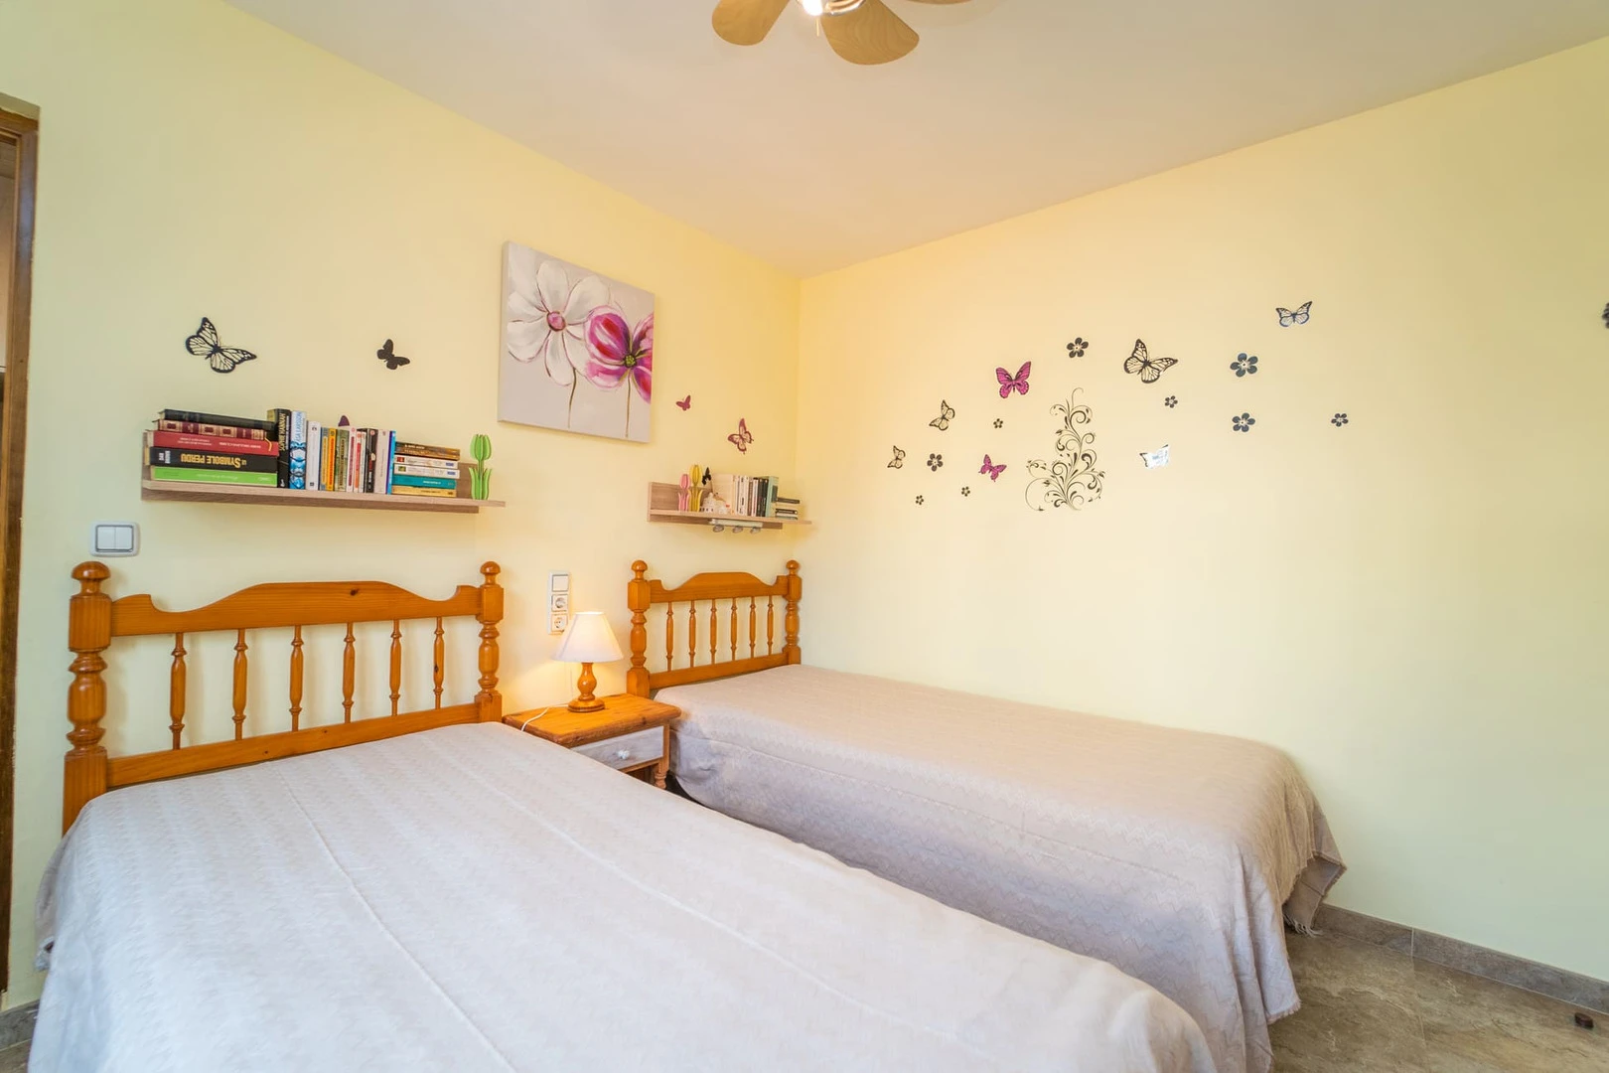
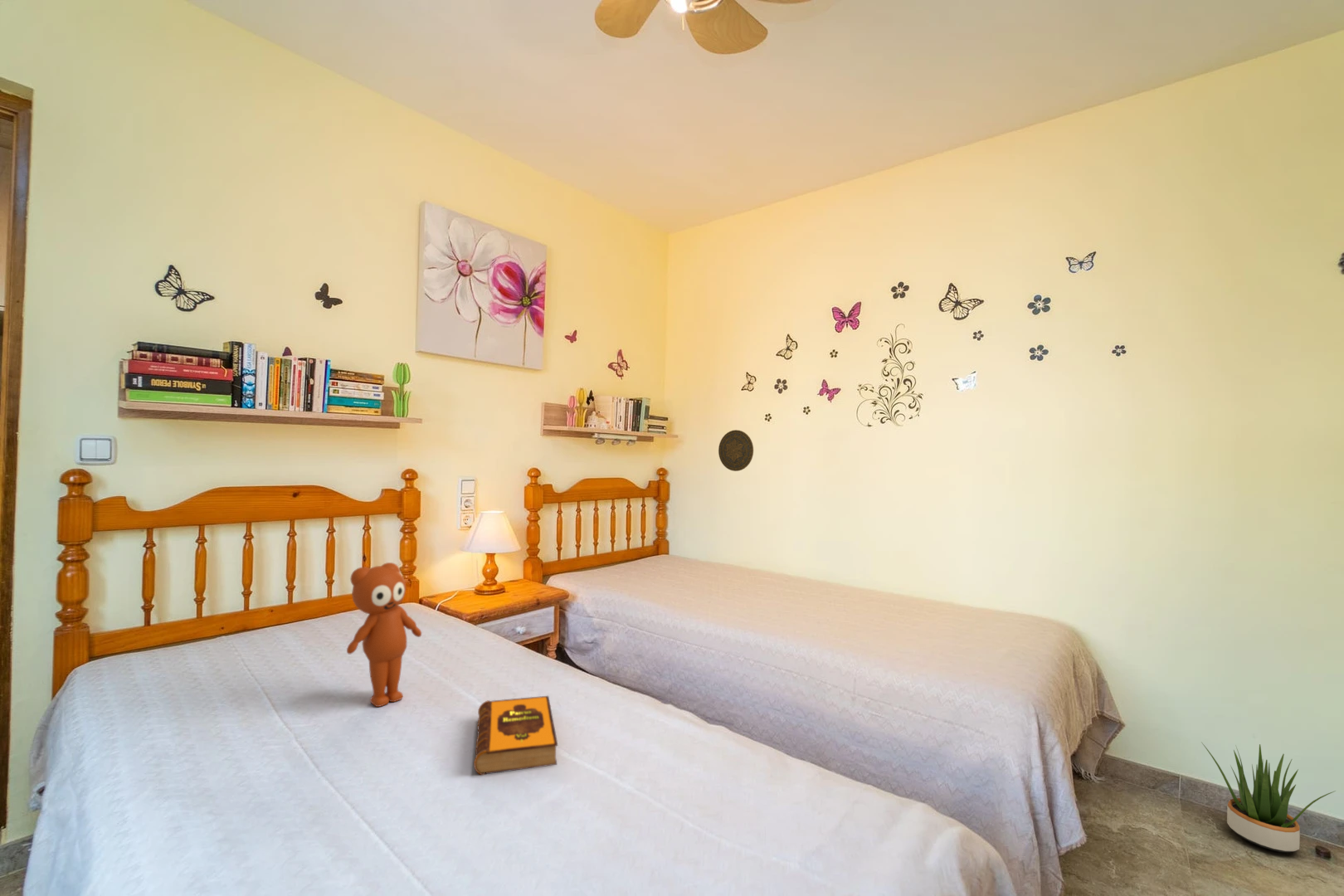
+ decorative plate (734, 450)
+ teddy bear (383, 630)
+ hardback book (514, 731)
+ potted plant (1263, 796)
